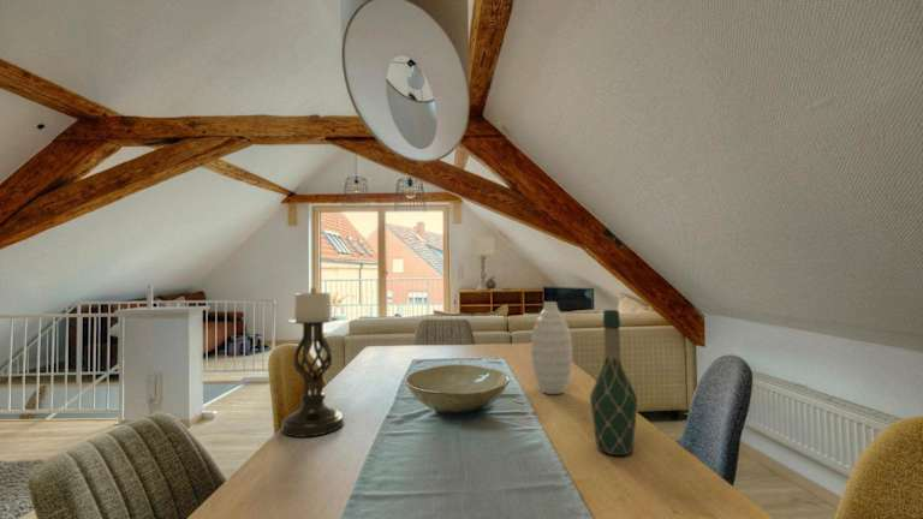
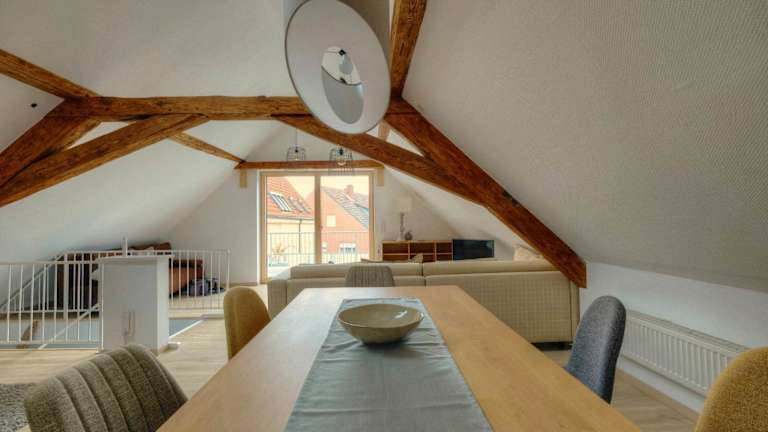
- candle holder (315, 357)
- vase (550, 346)
- wine bottle (613, 378)
